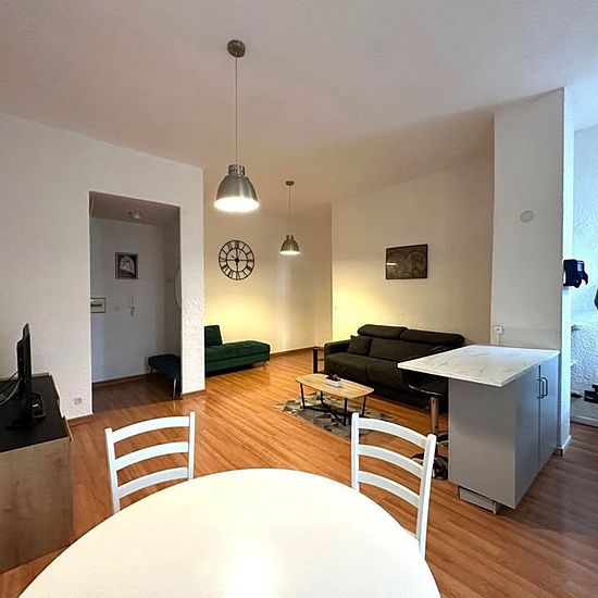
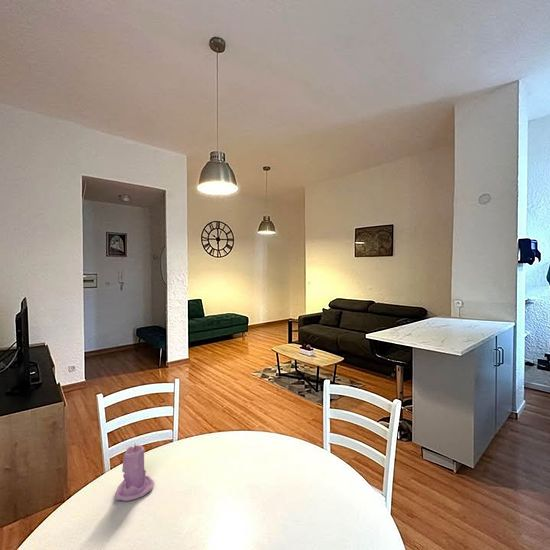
+ candle (135, 465)
